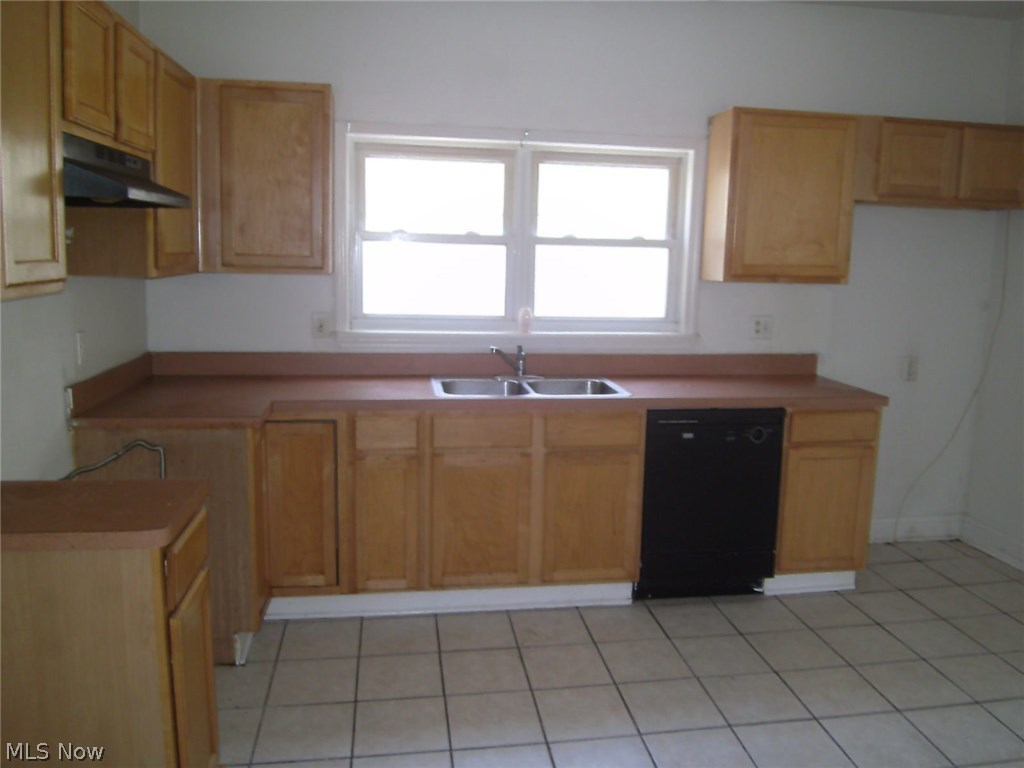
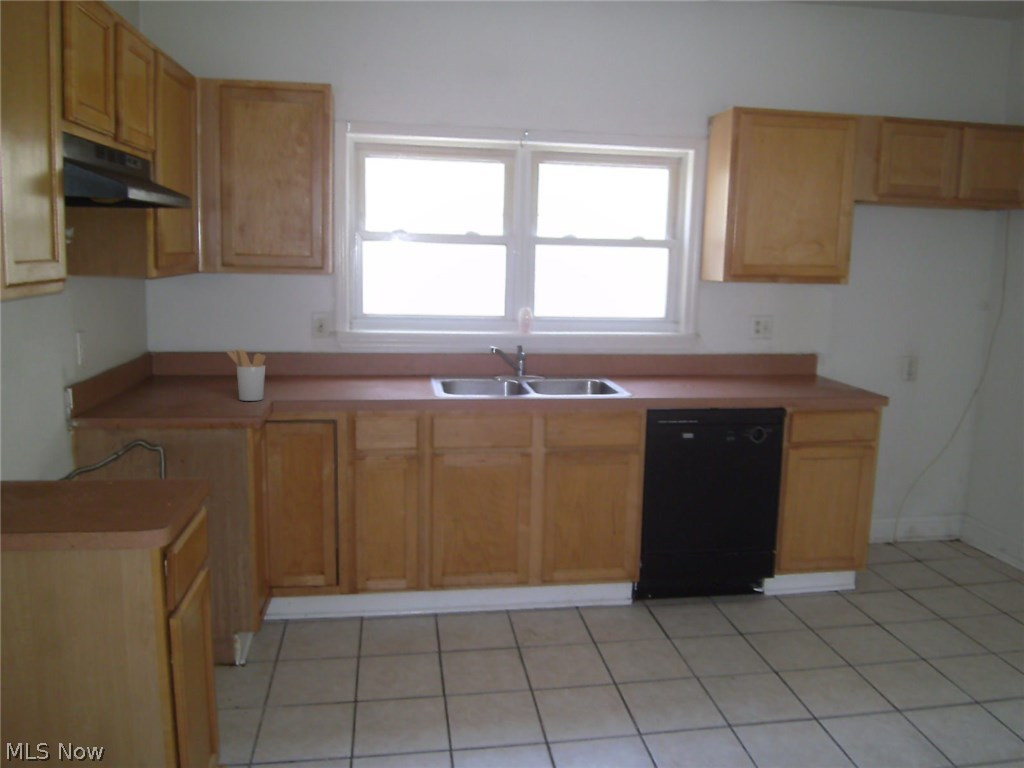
+ utensil holder (246, 373)
